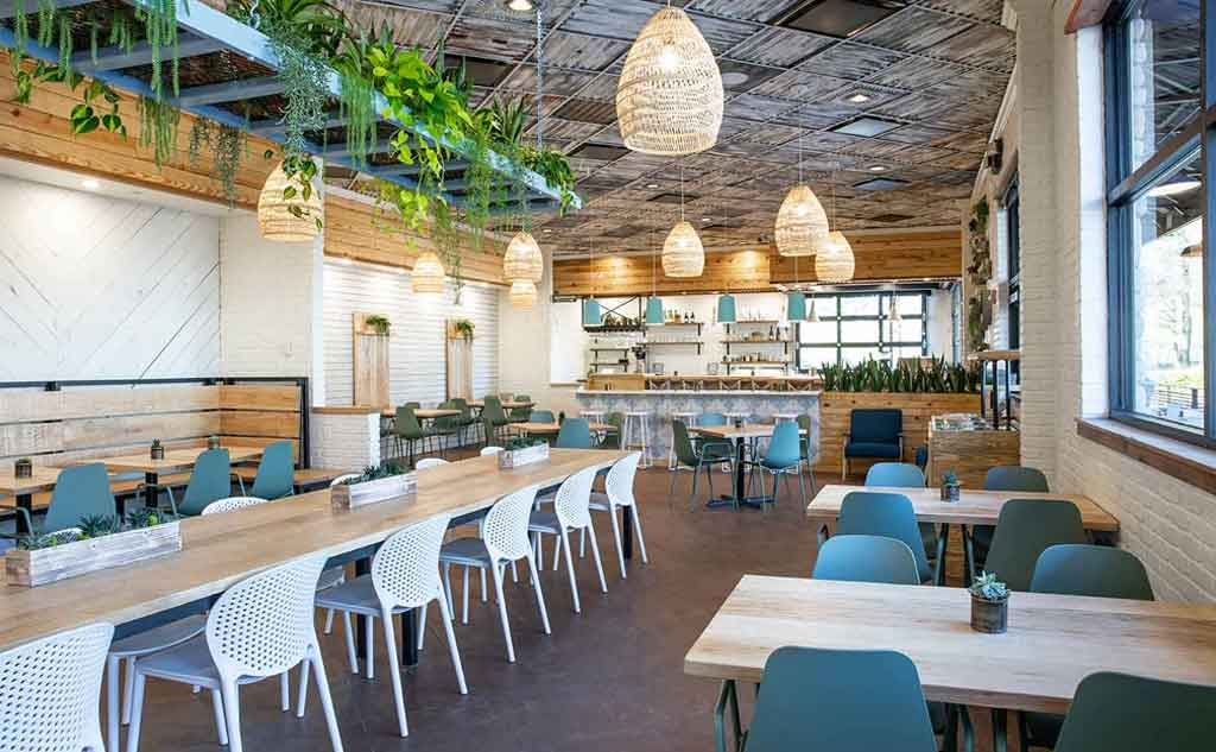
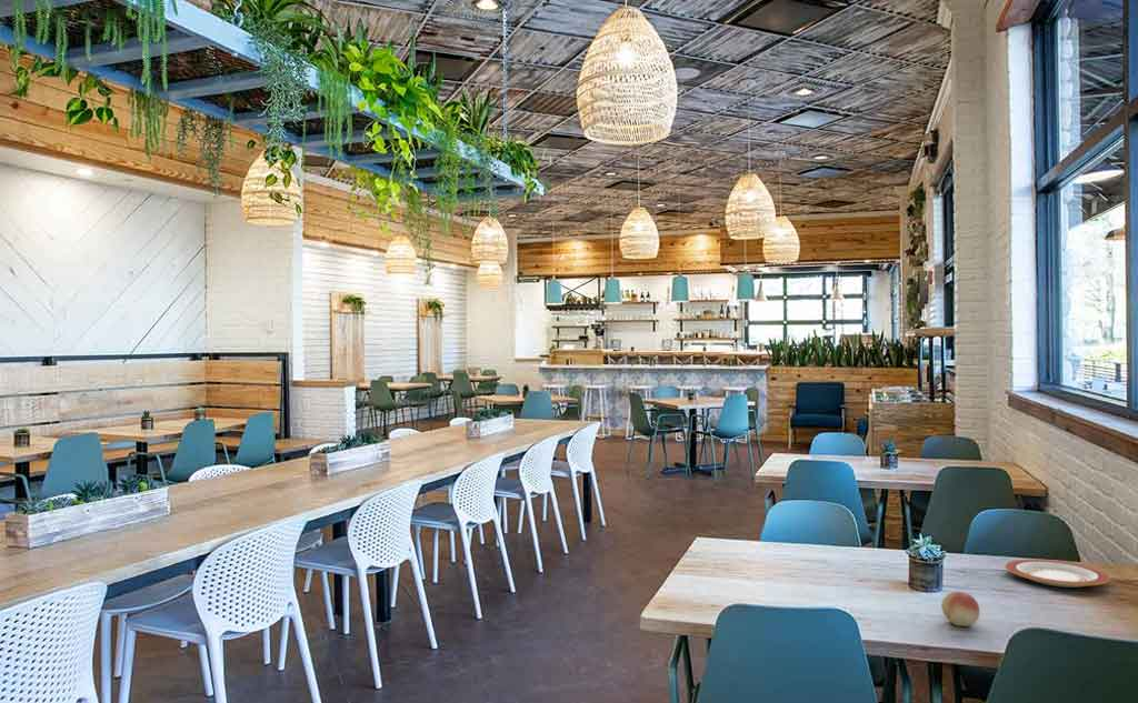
+ fruit (959, 609)
+ plate (1056, 574)
